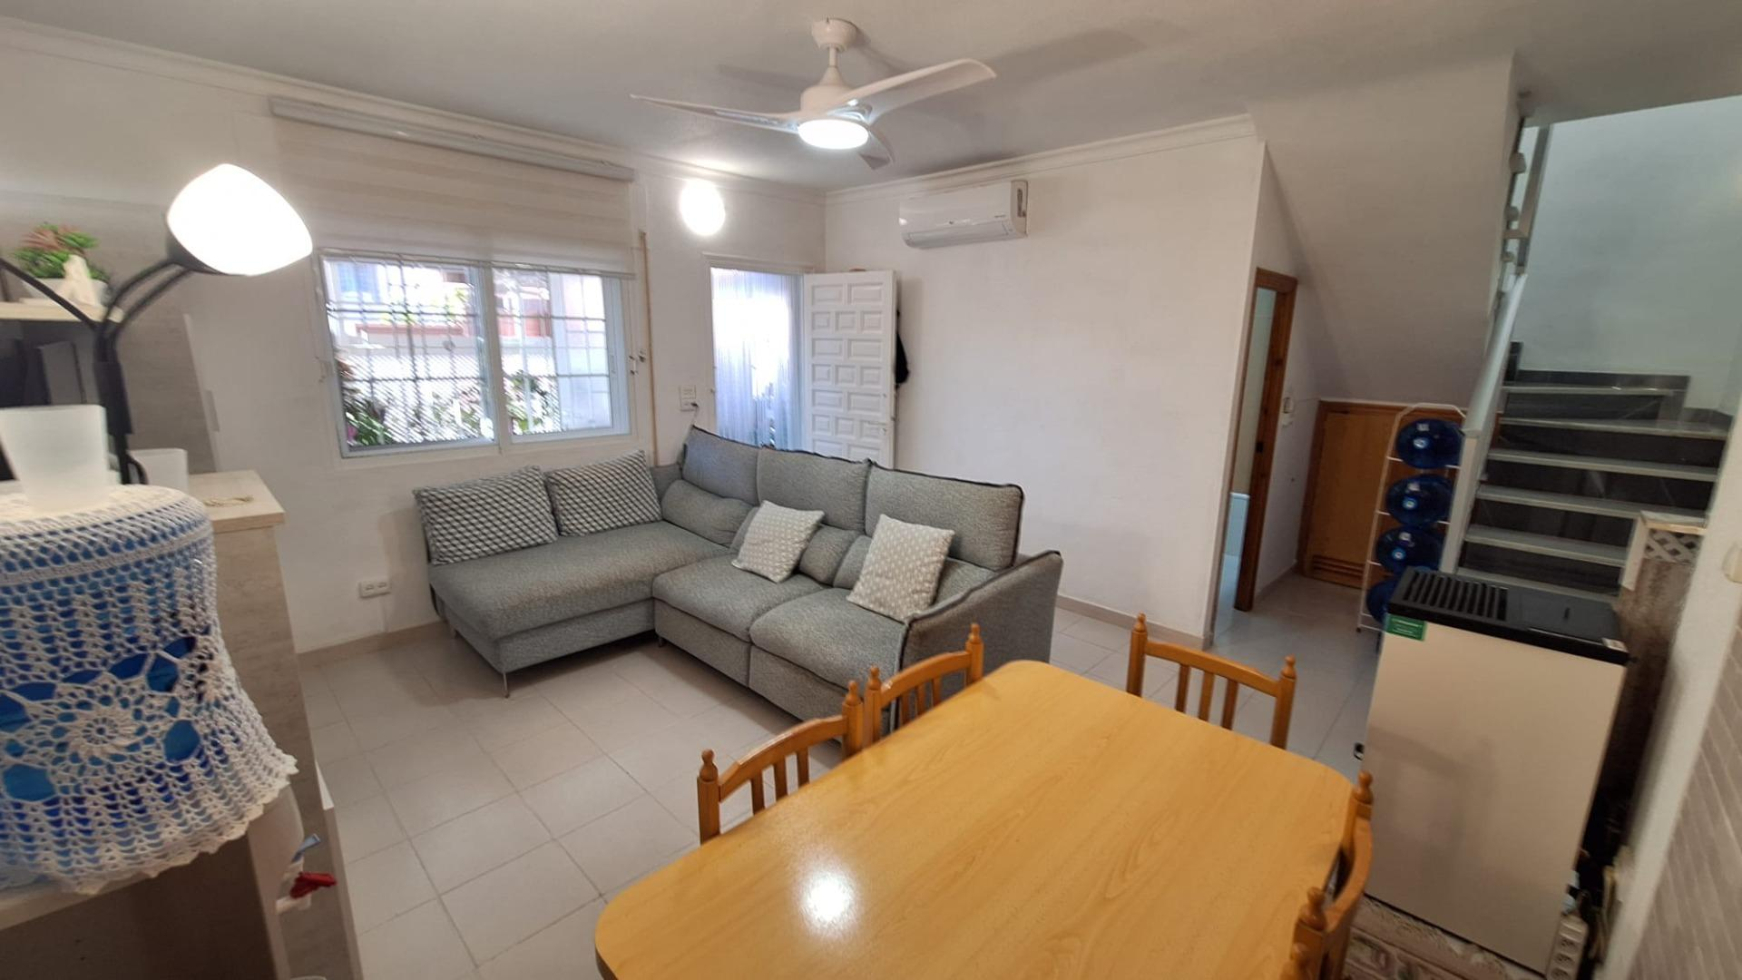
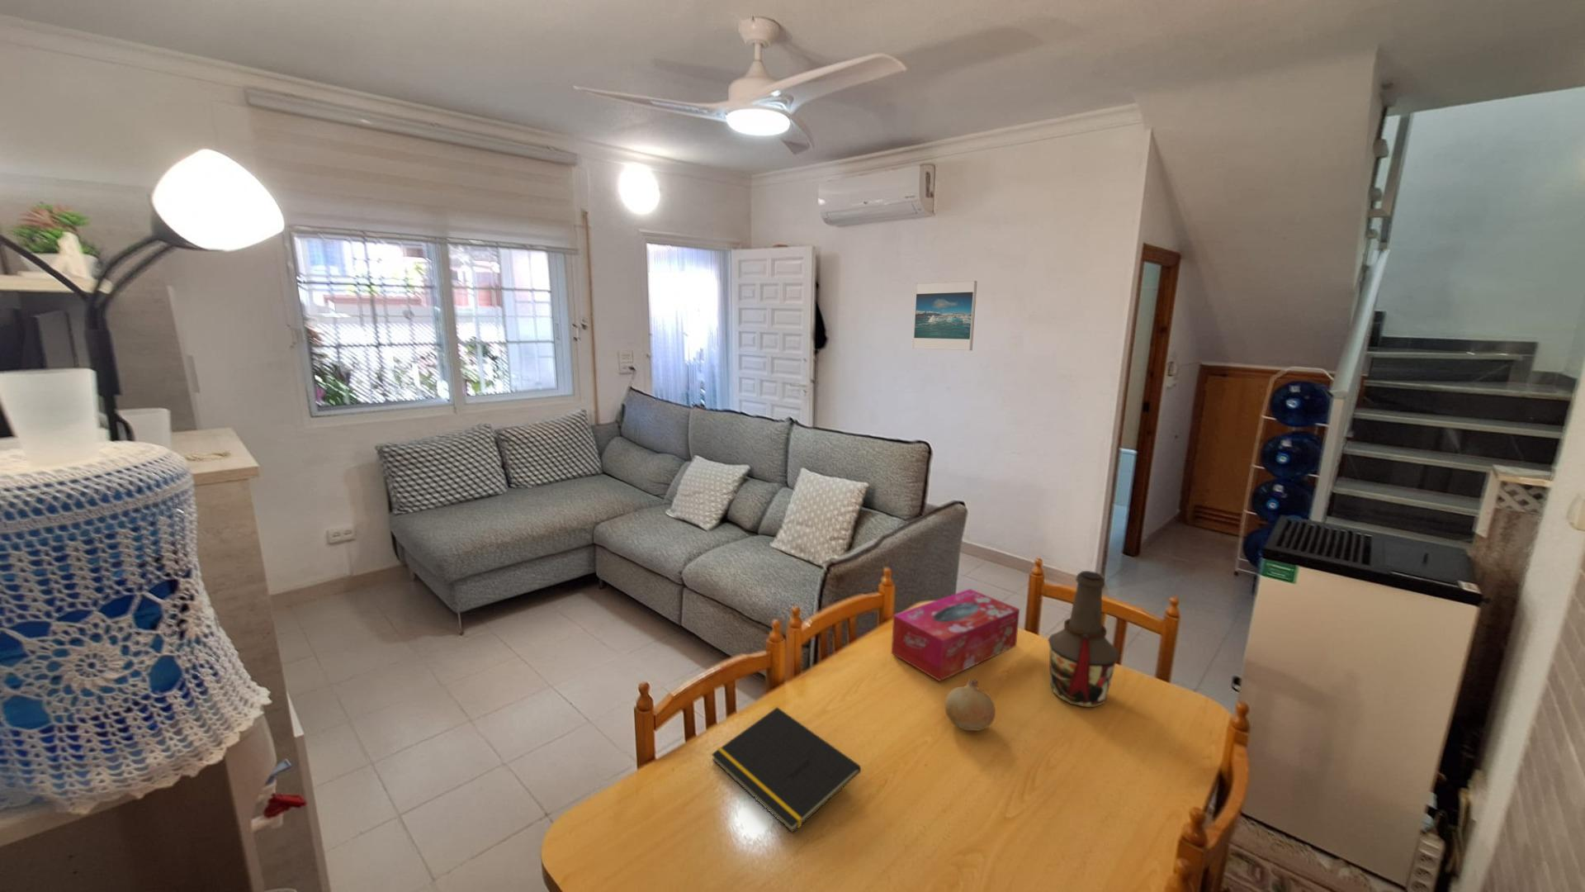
+ tissue box (956, 631)
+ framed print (944, 316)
+ notepad (784, 762)
+ bottle (1084, 636)
+ fruit (969, 706)
